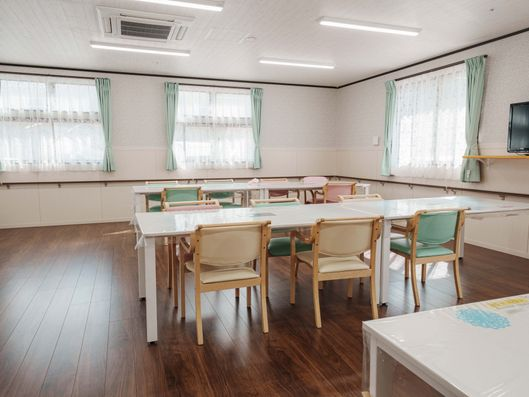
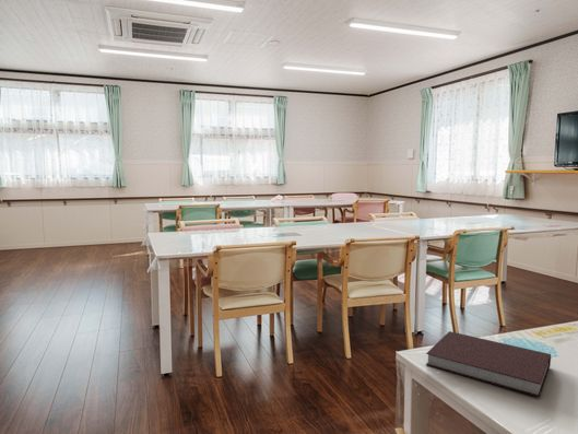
+ notebook (487, 359)
